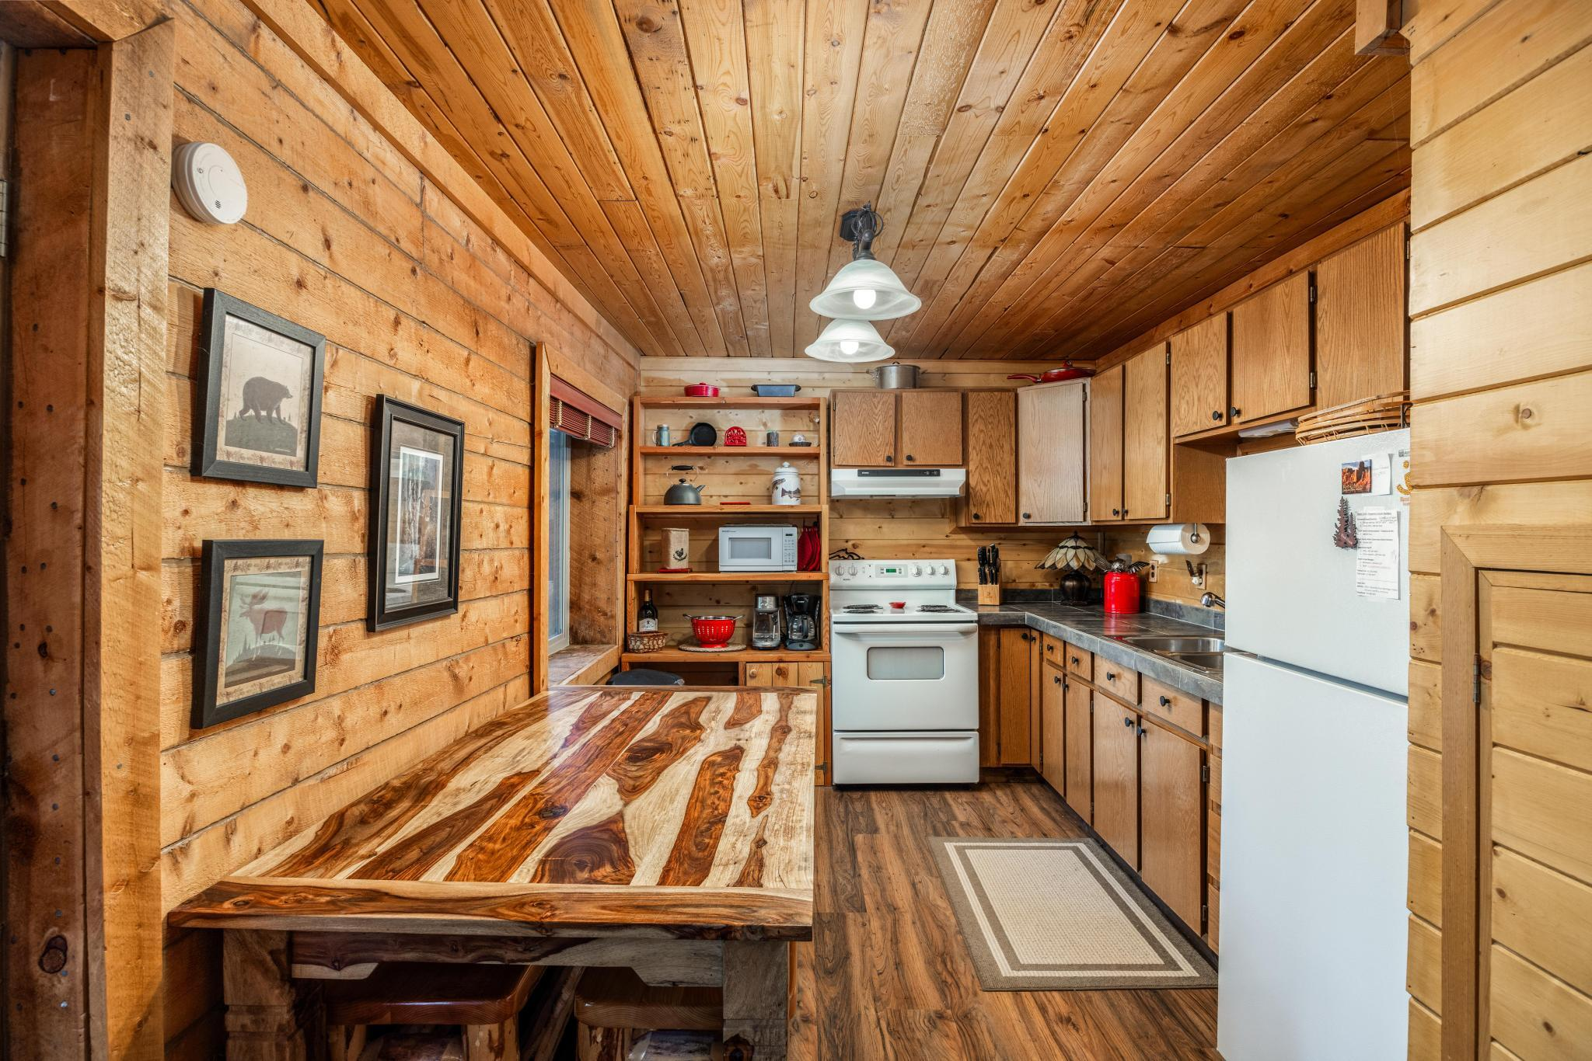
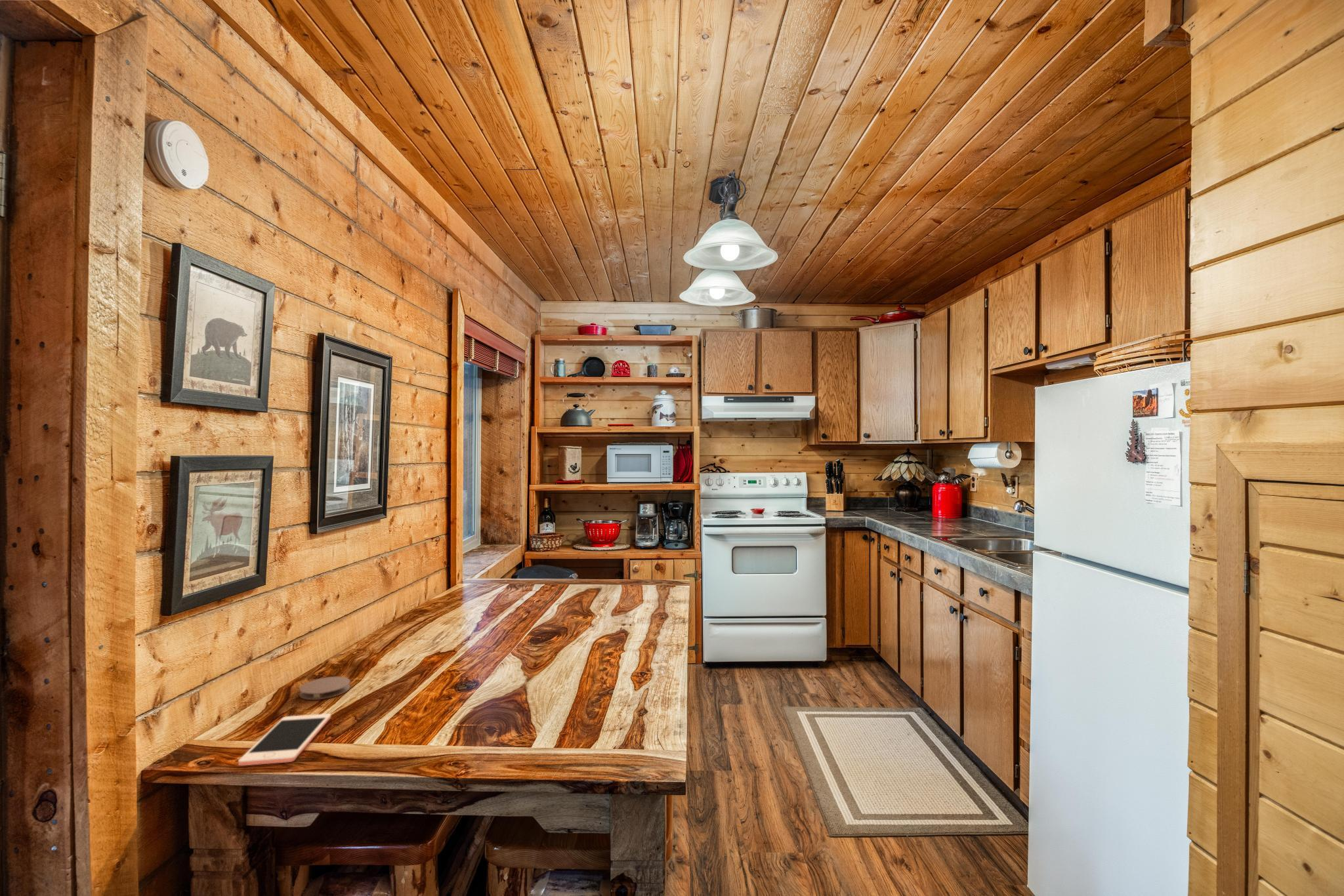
+ cell phone (288, 737)
+ coaster (325, 687)
